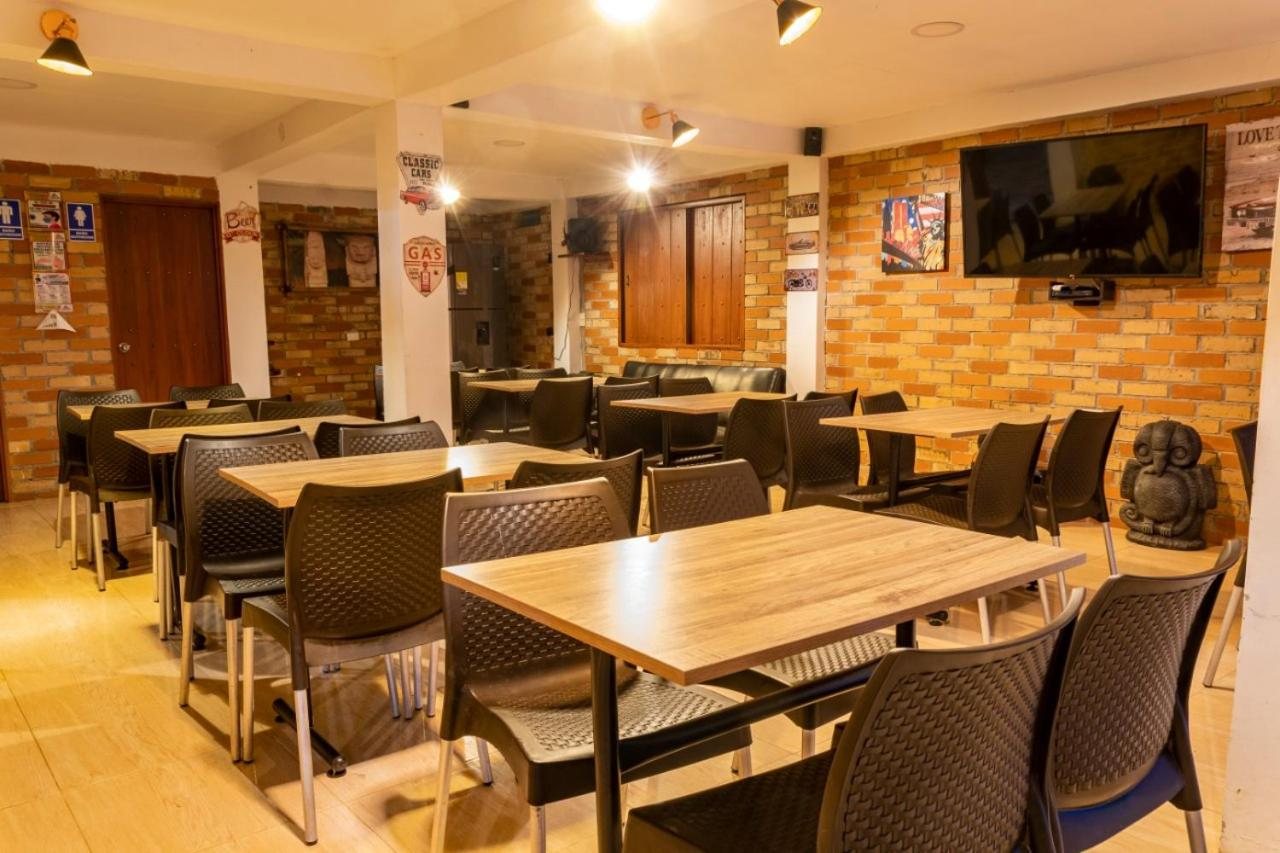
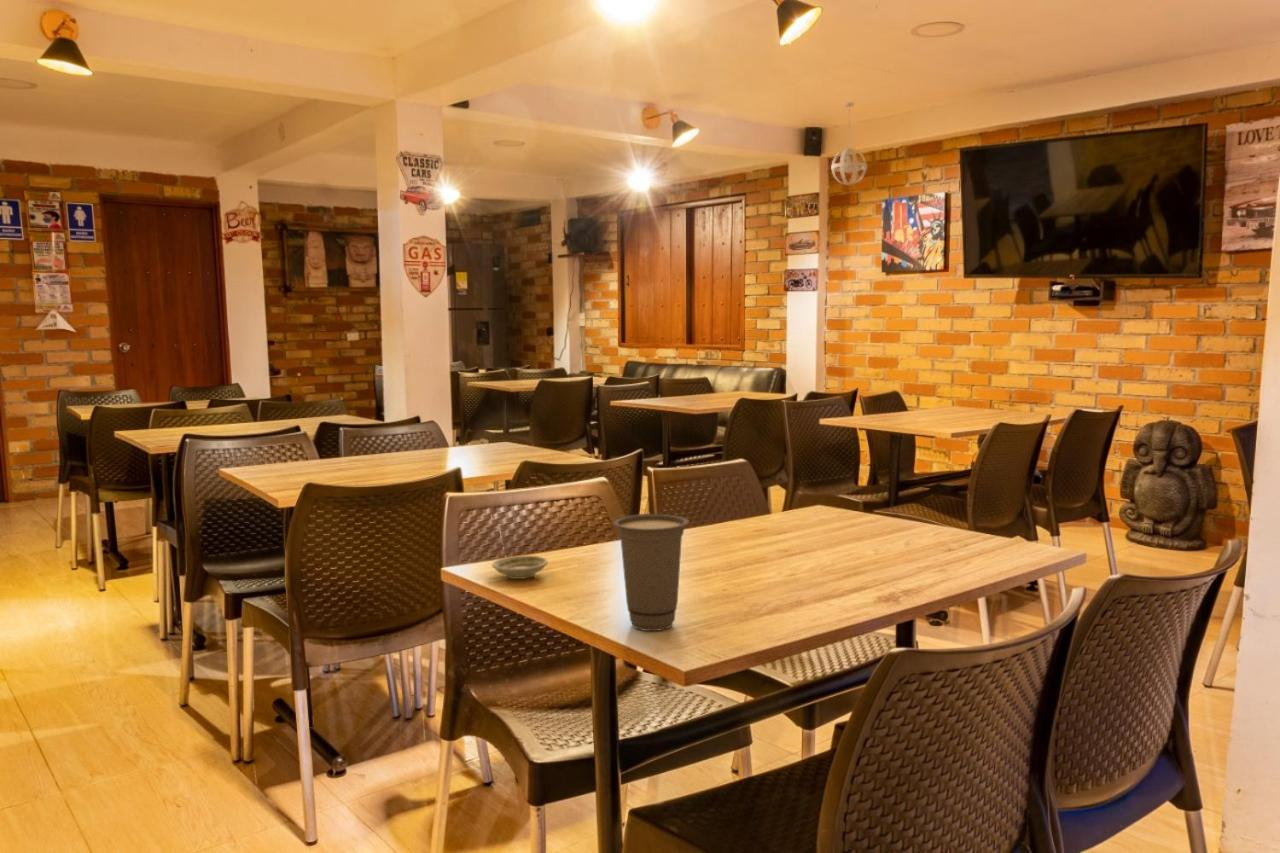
+ saucer (520, 568)
+ pendant light (848, 144)
+ cup (651, 573)
